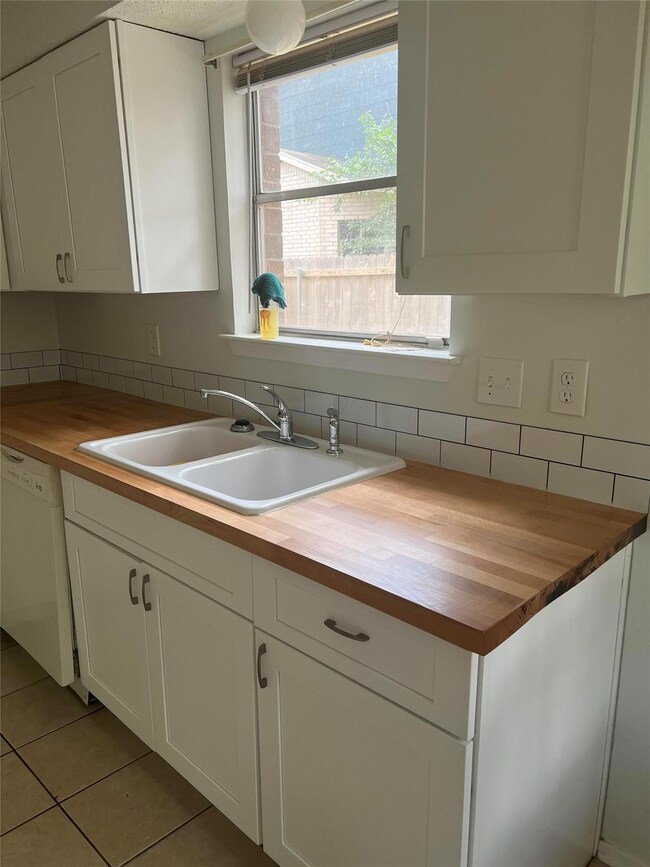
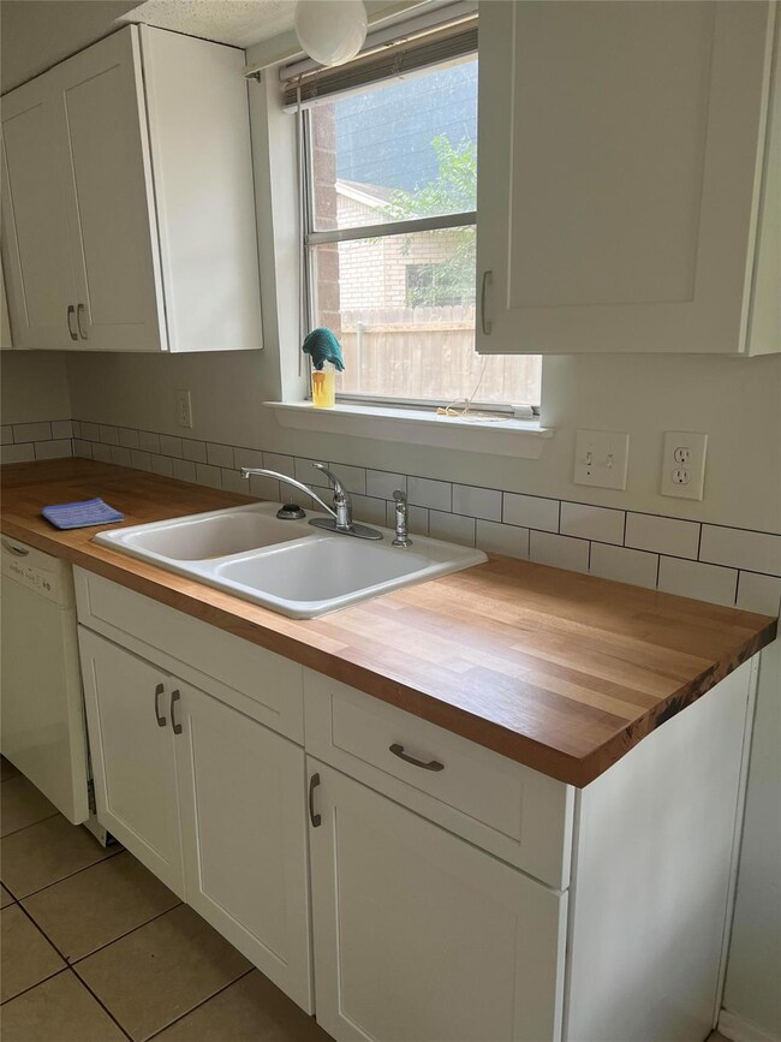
+ dish towel (81, 512)
